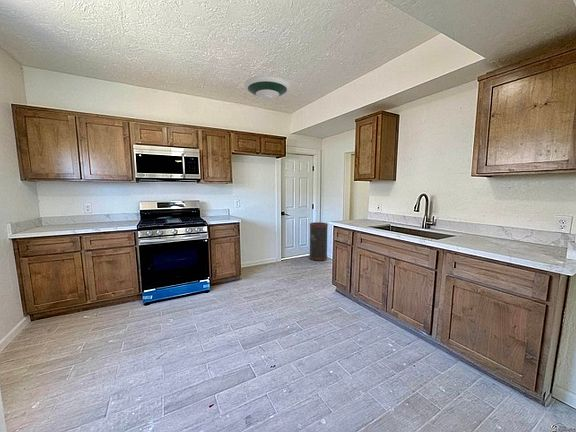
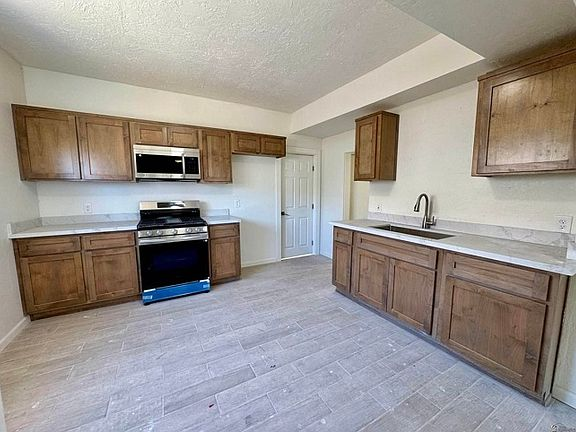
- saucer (267, 92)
- trash can (318, 241)
